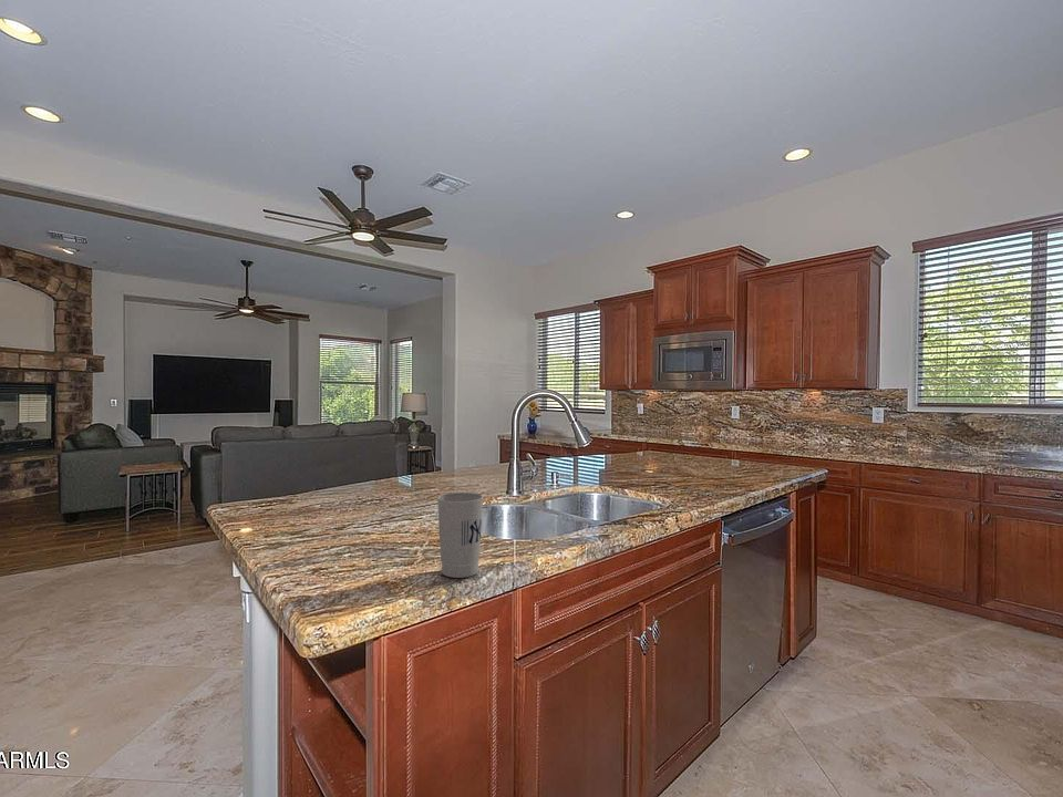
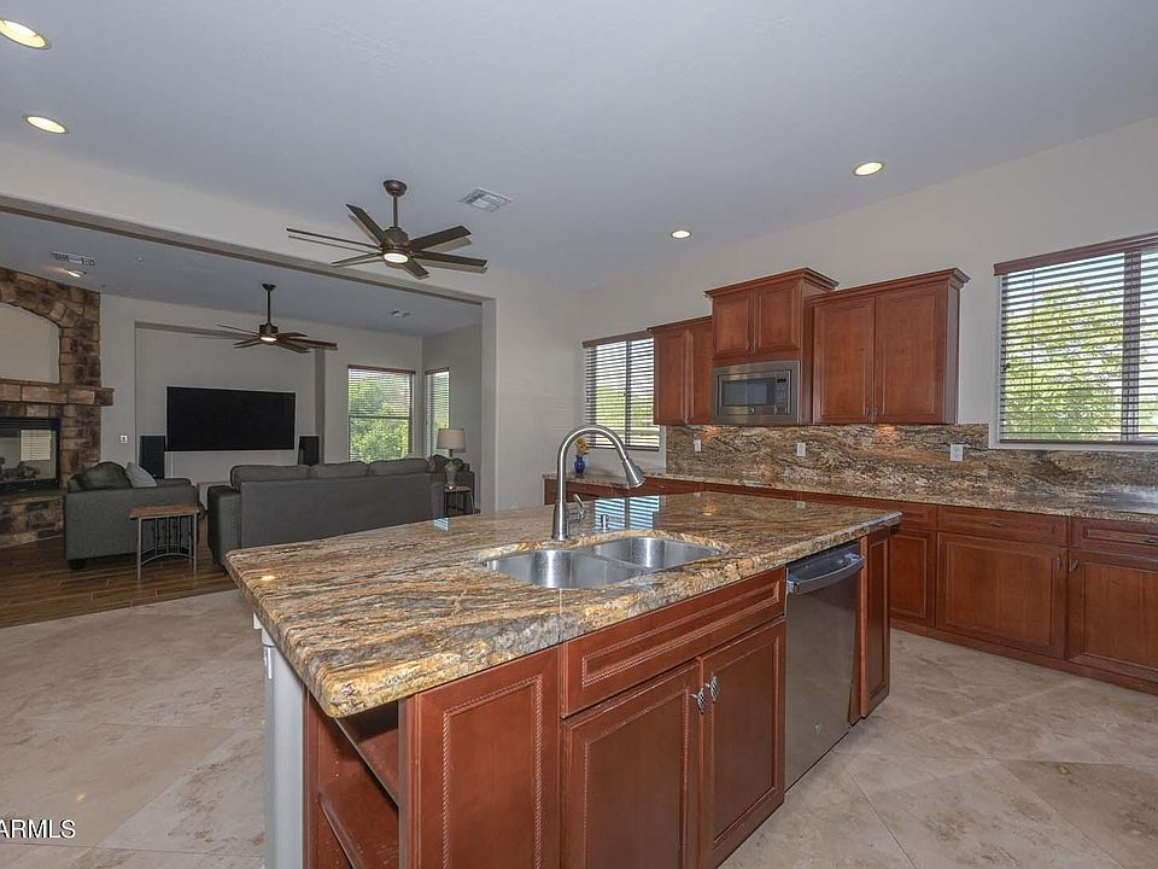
- cup (460, 534)
